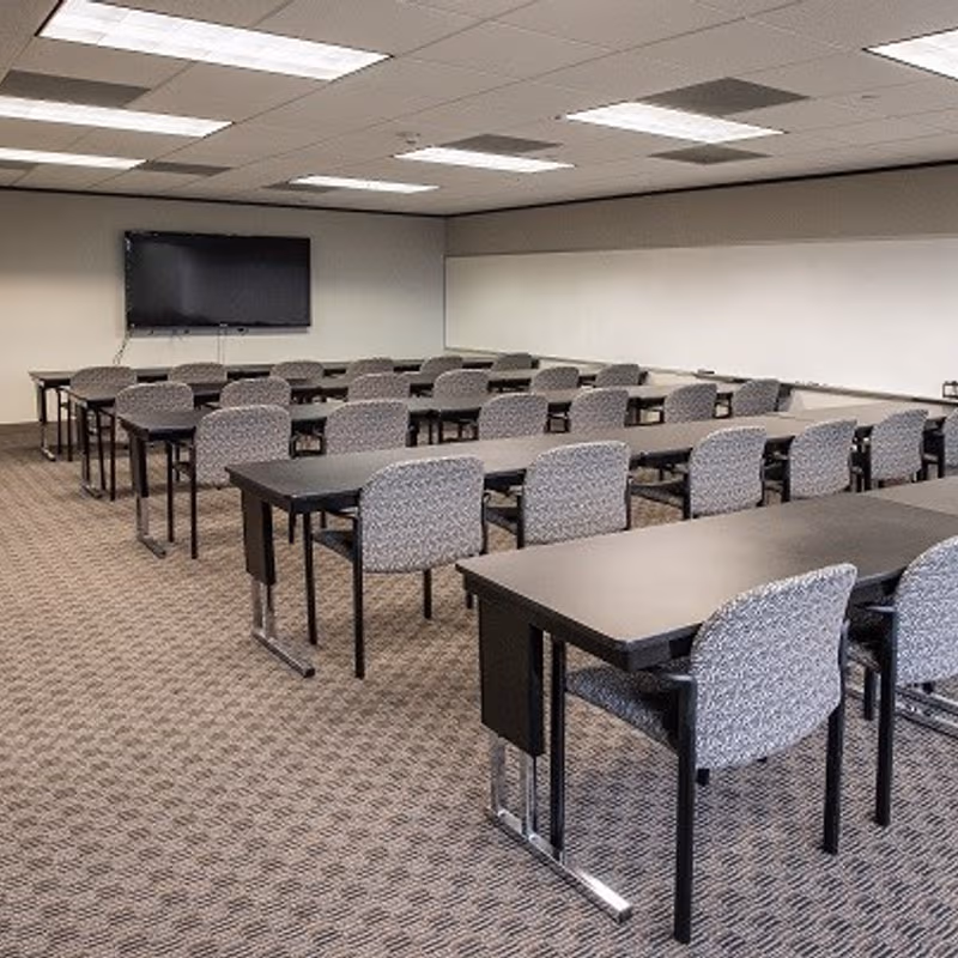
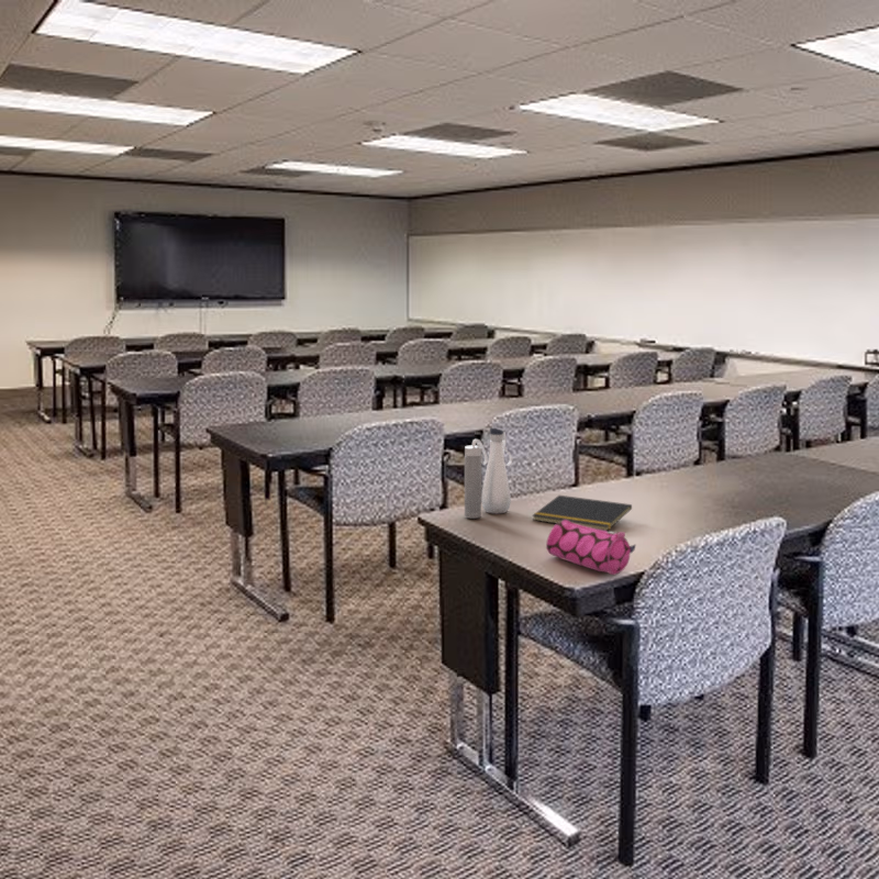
+ pencil case (587, 544)
+ notepad (581, 512)
+ water bottle (489, 470)
